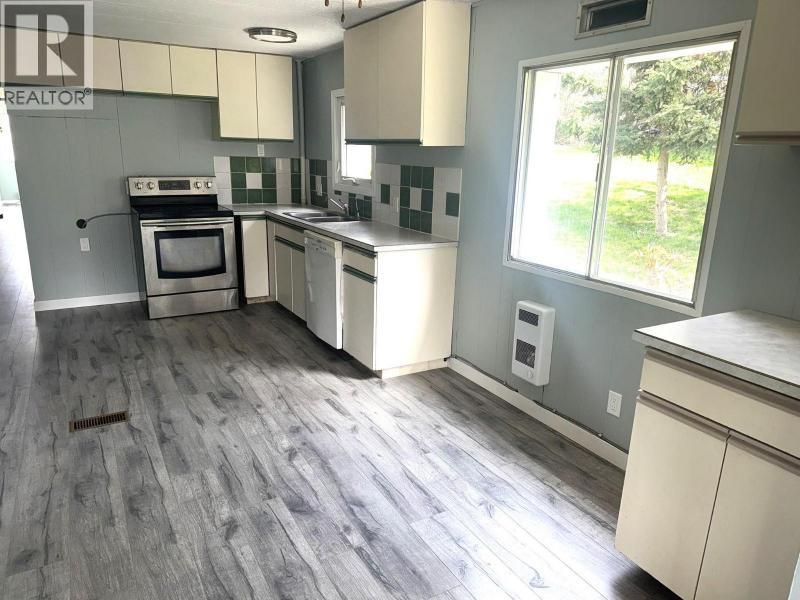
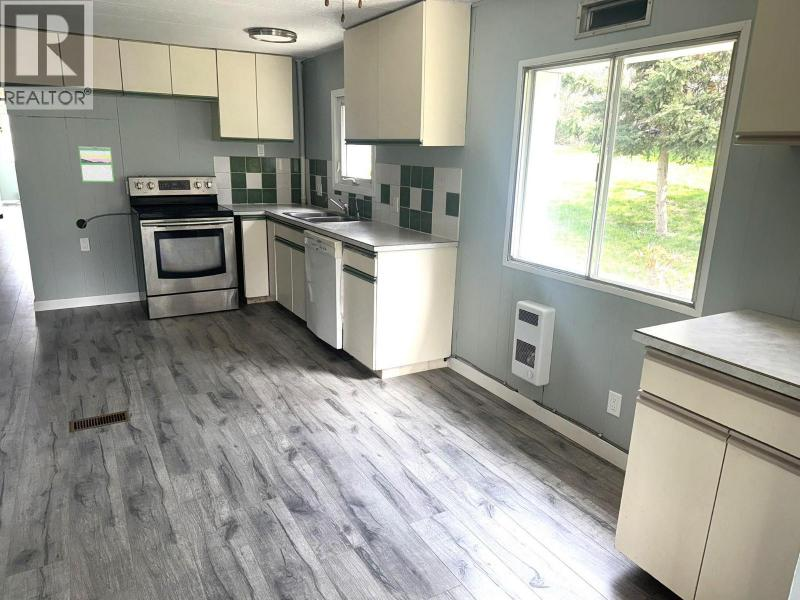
+ calendar (96, 164)
